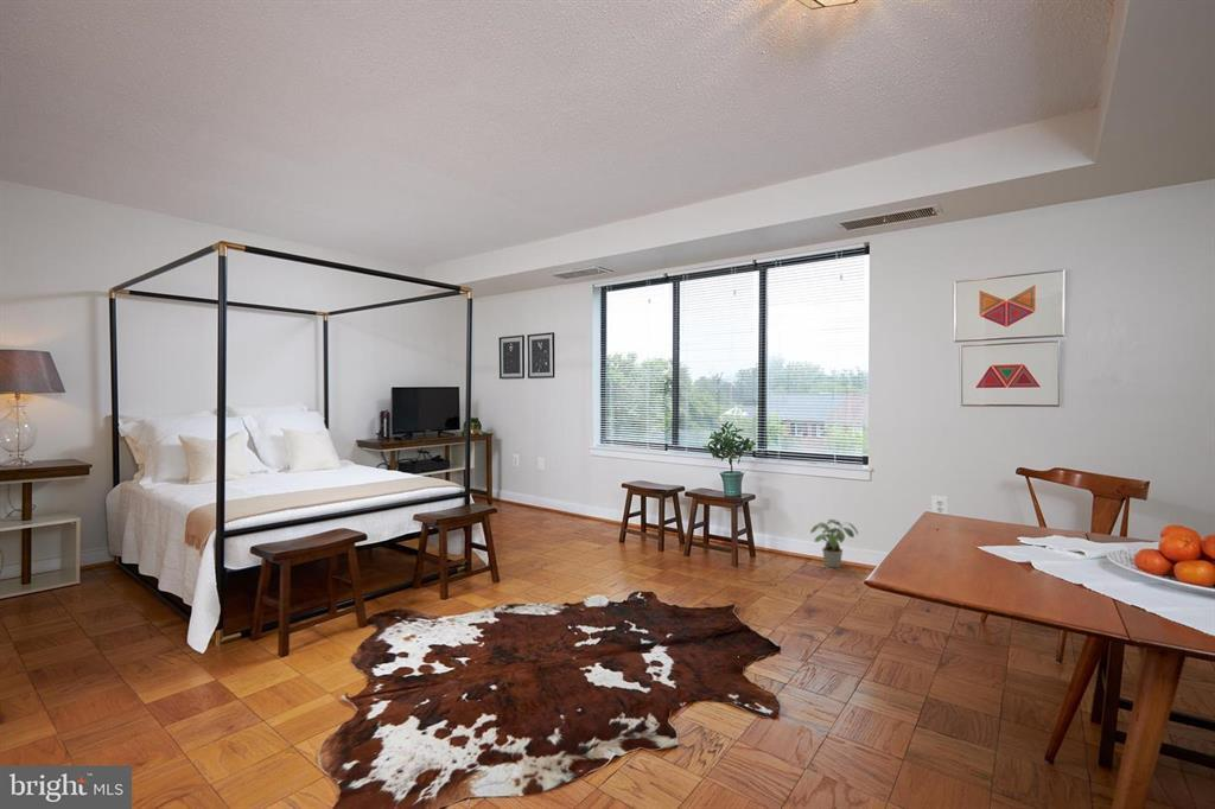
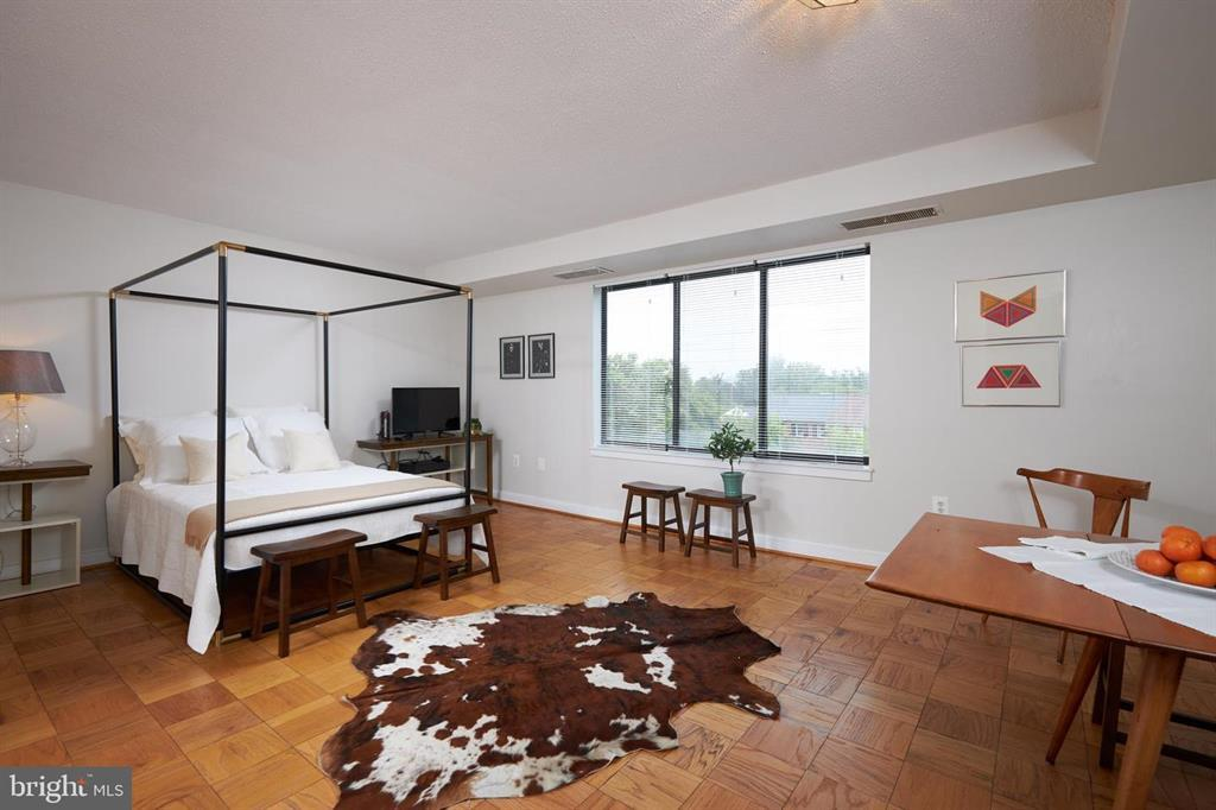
- potted plant (831, 543)
